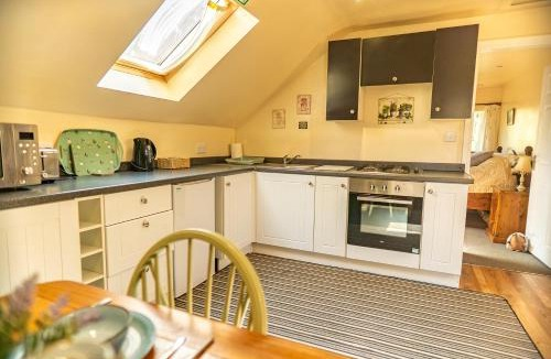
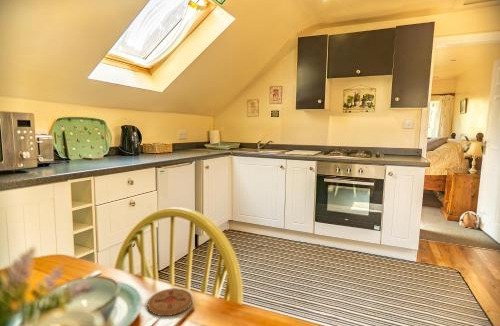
+ coaster (170, 301)
